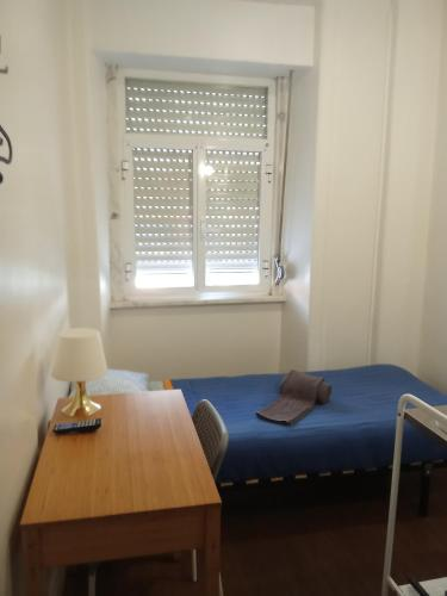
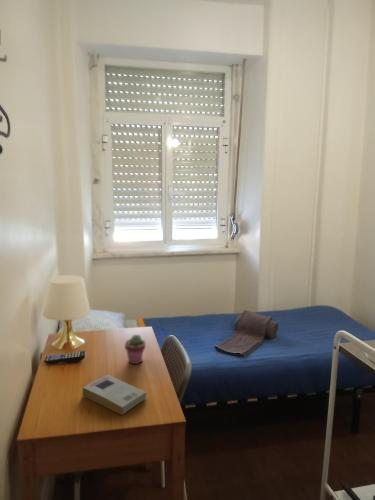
+ potted succulent (135, 348)
+ book (114, 392)
